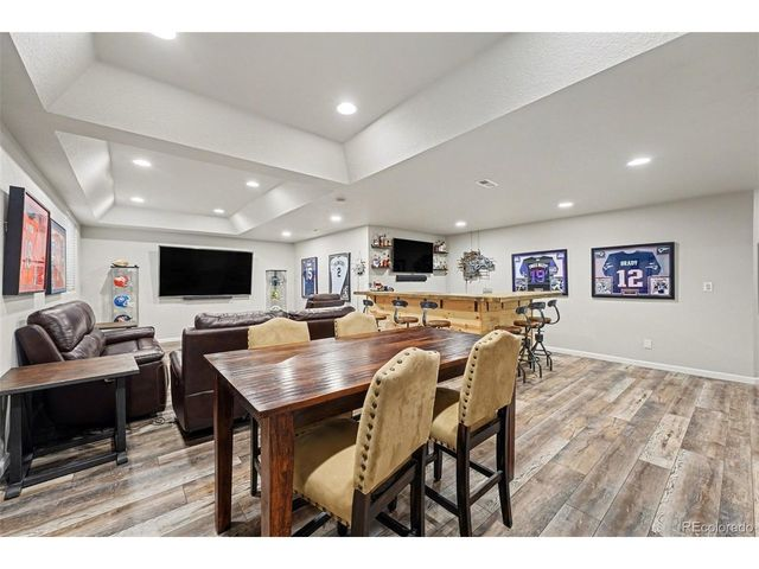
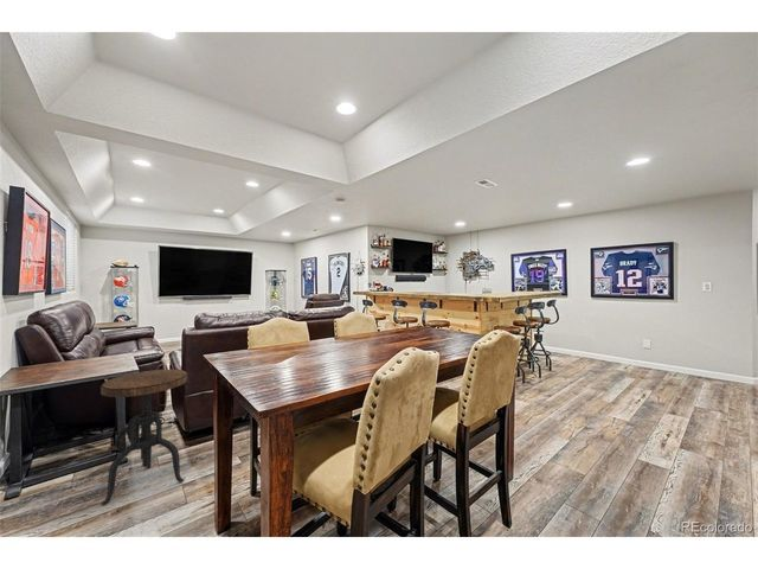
+ side table (147, 429)
